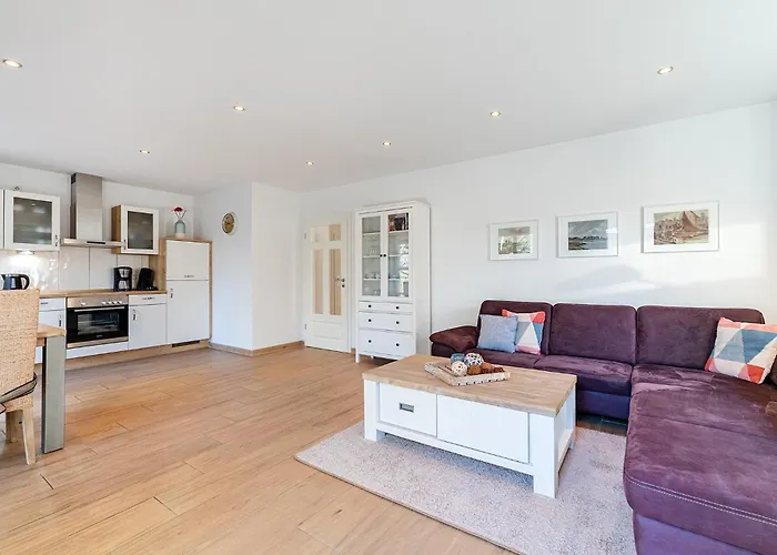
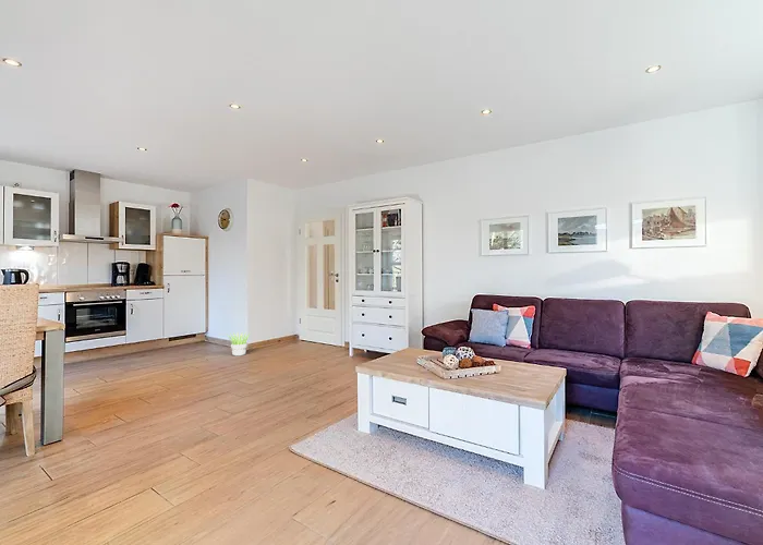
+ potted plant (239, 343)
